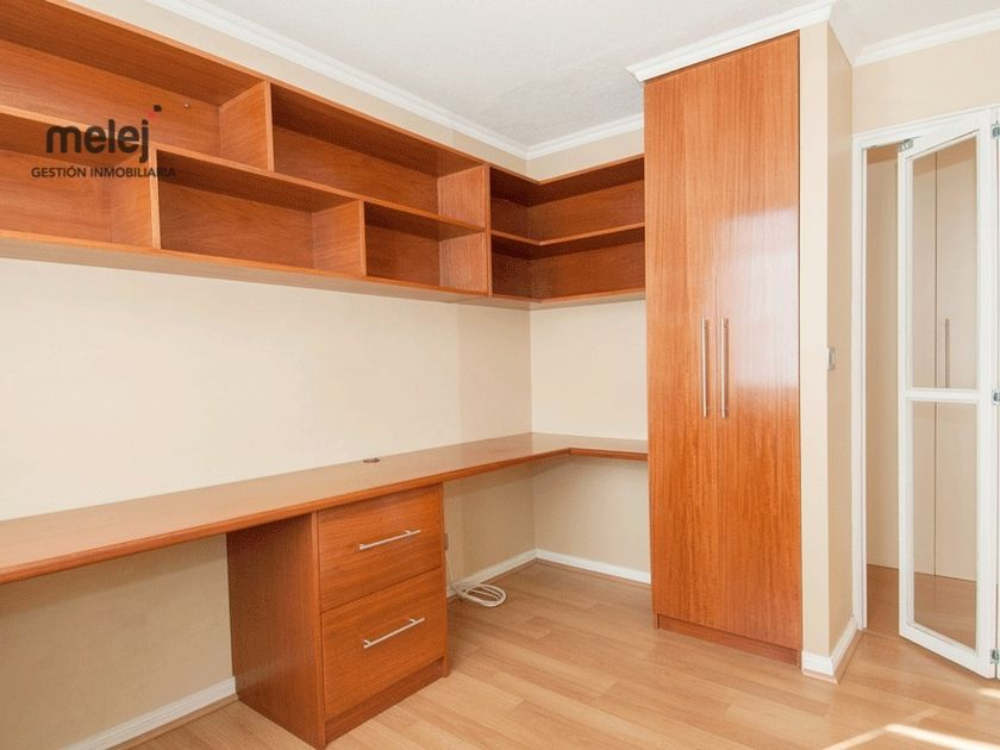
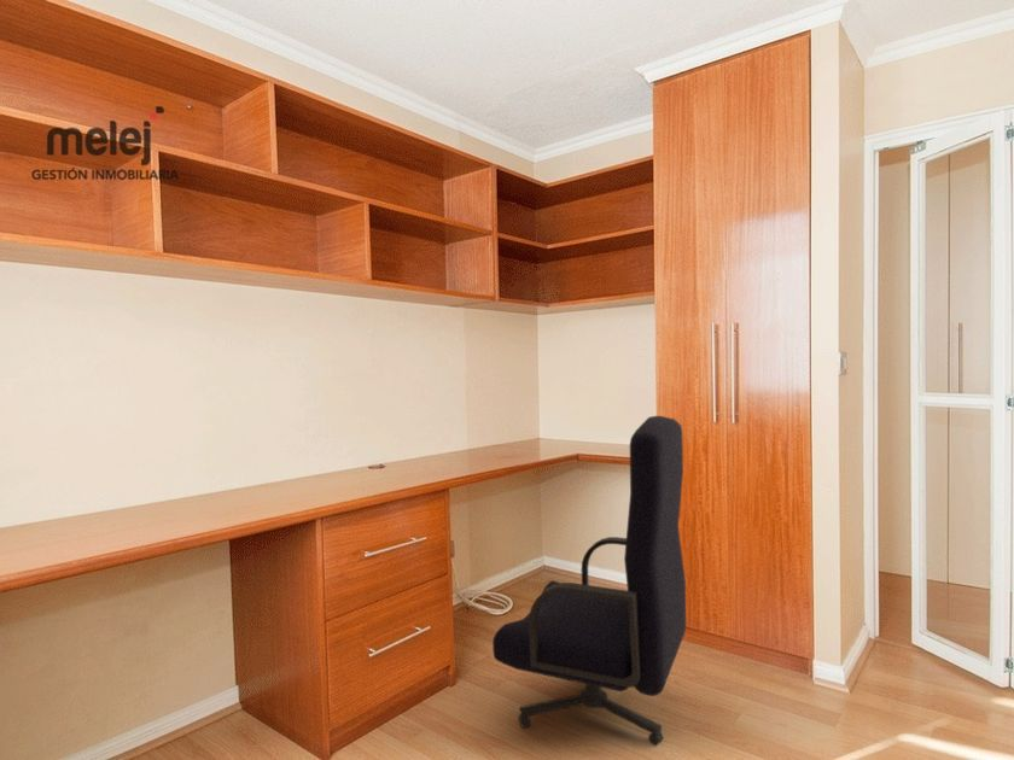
+ office chair (588, 563)
